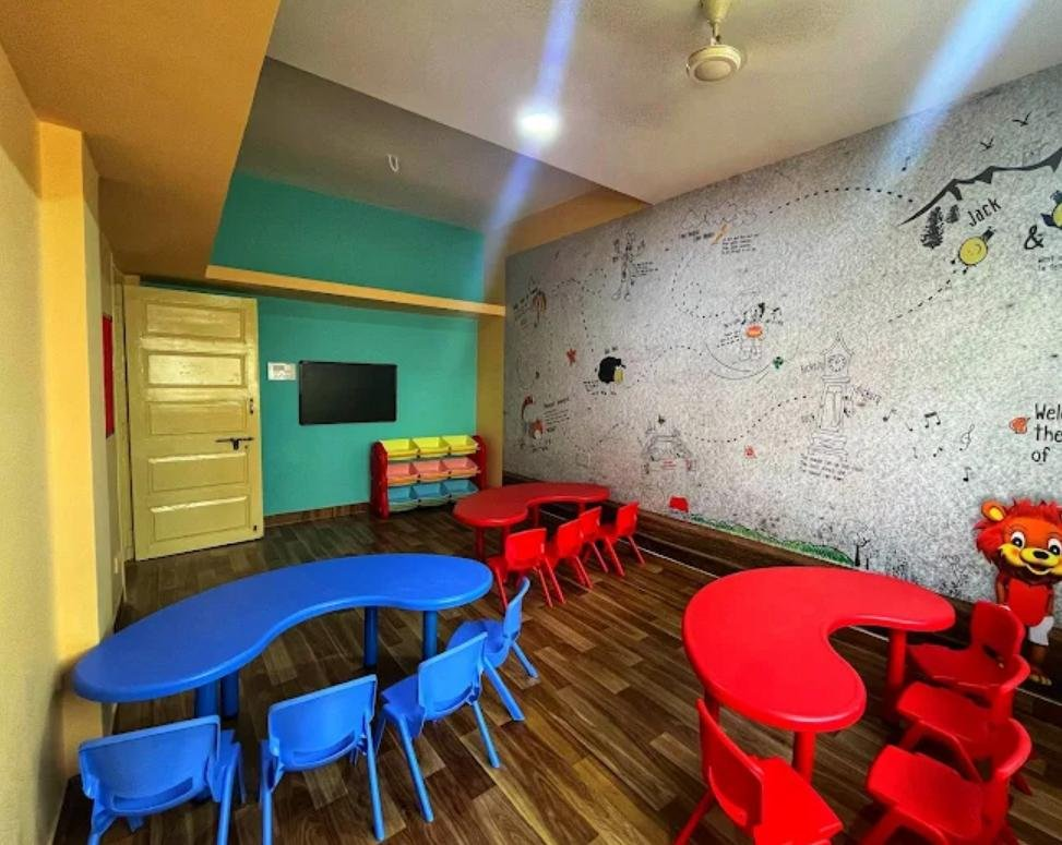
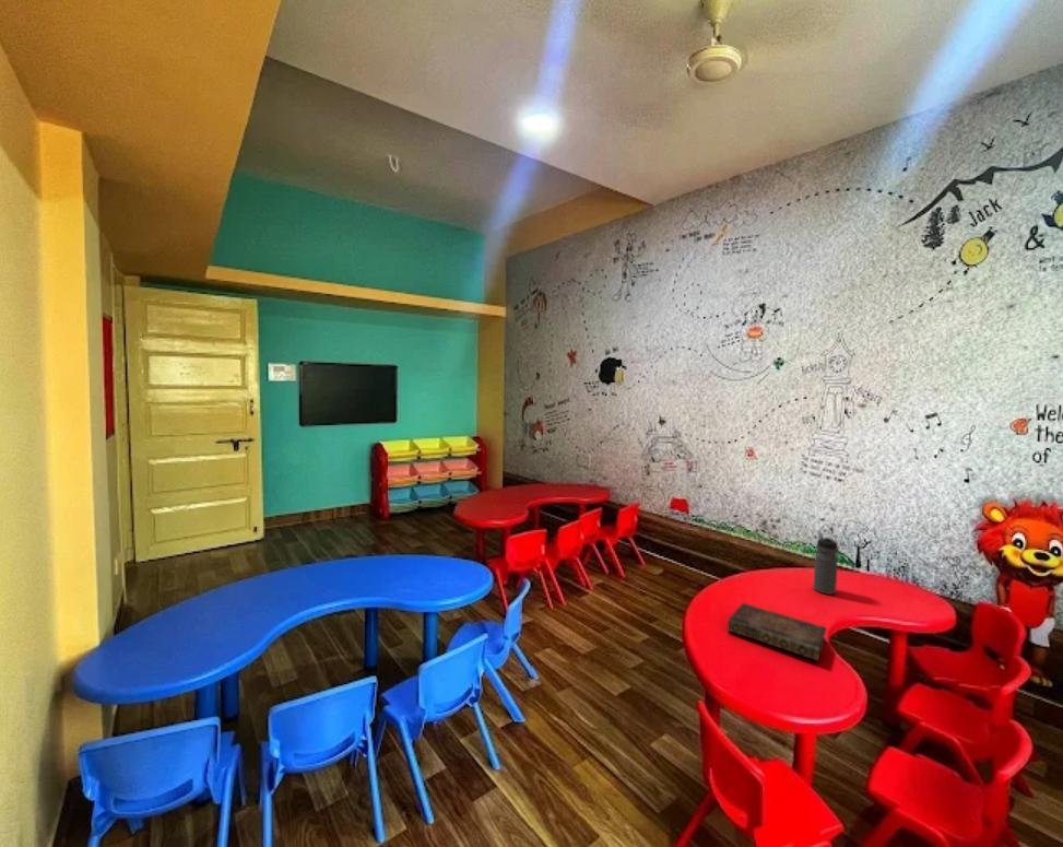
+ book (776, 628)
+ water bottle (826, 563)
